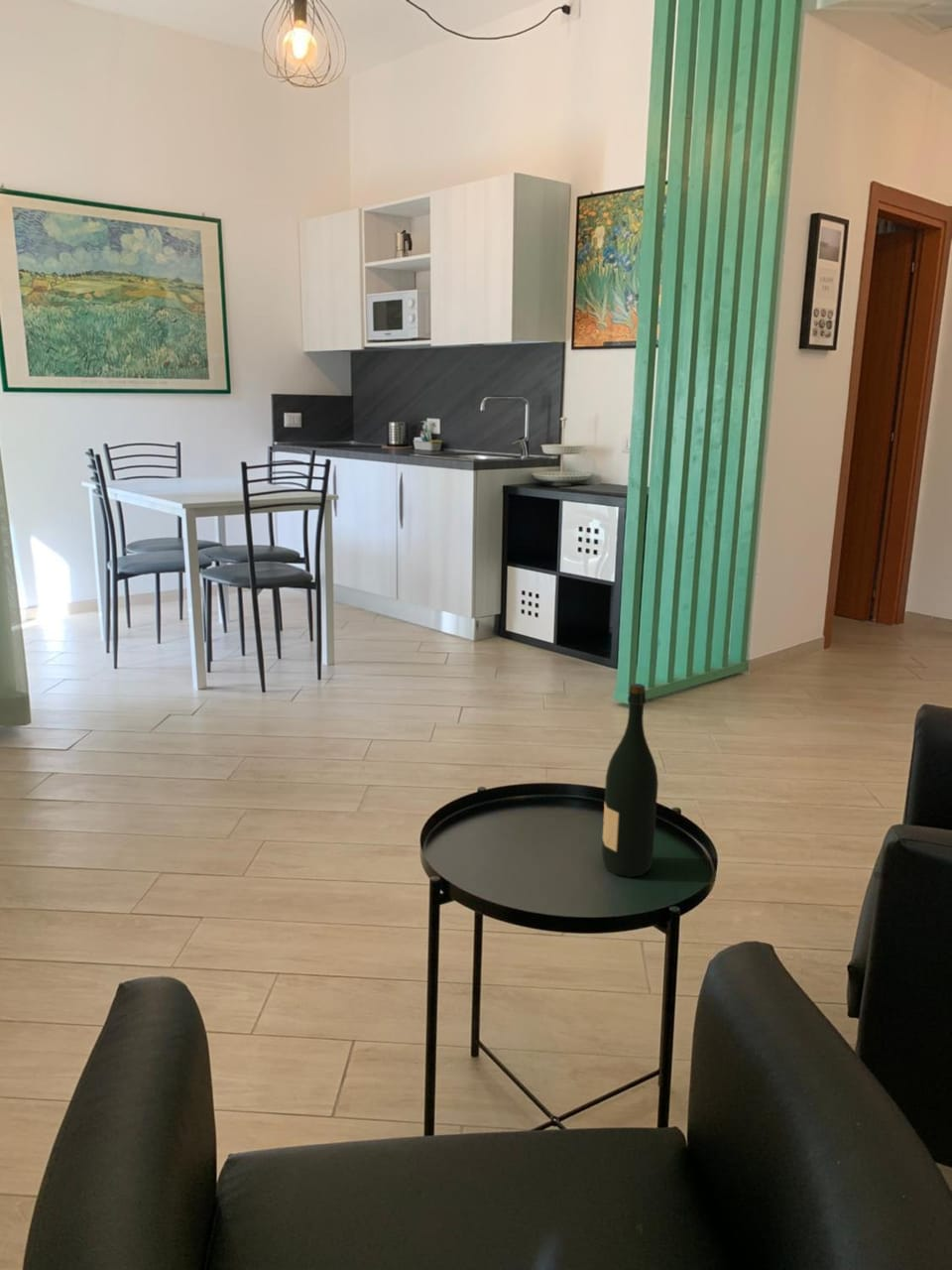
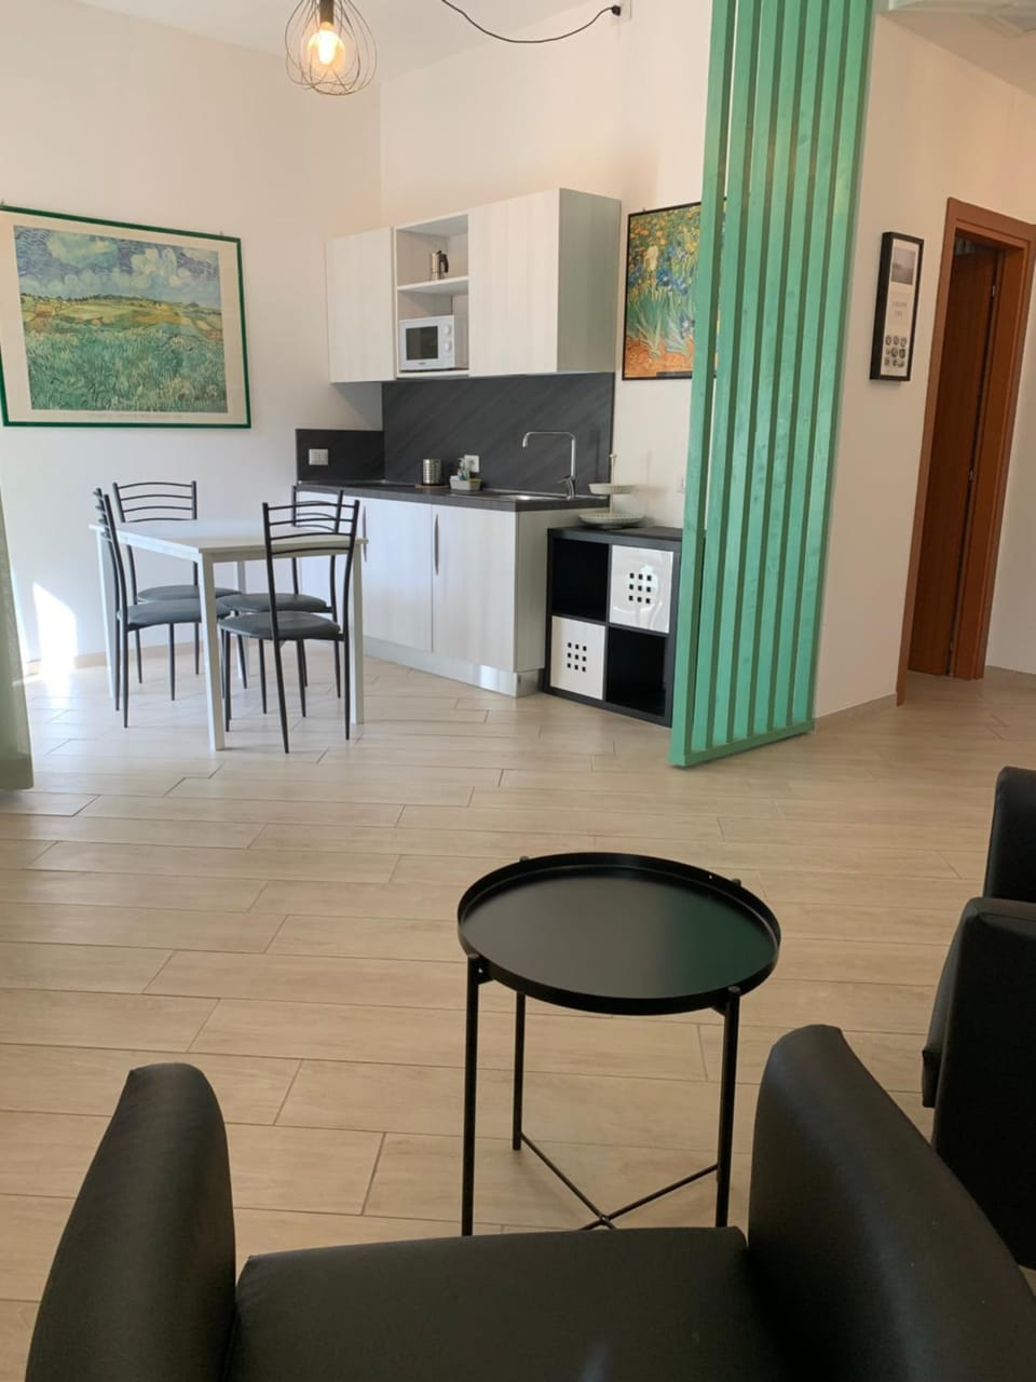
- wine bottle (632, 777)
